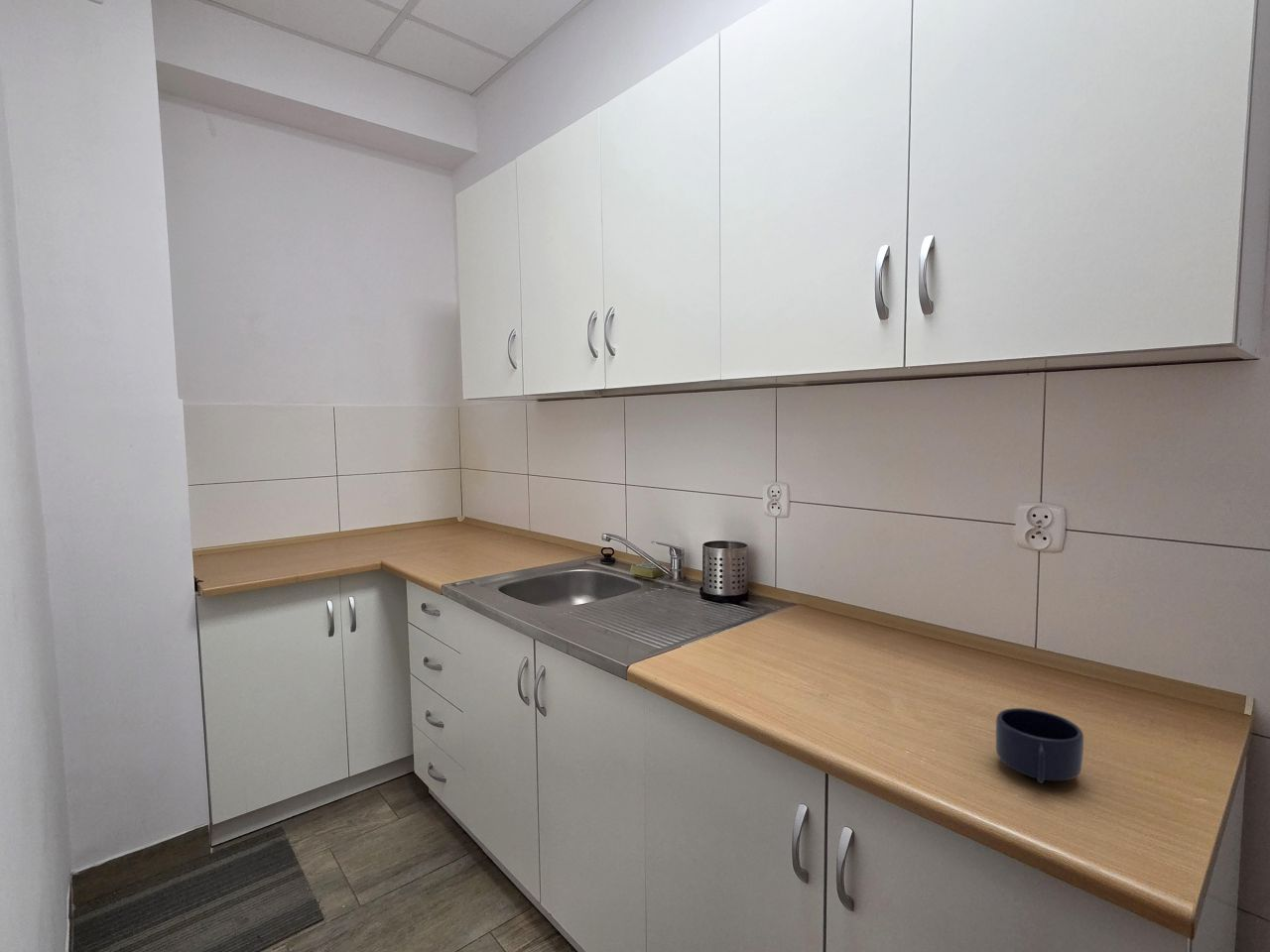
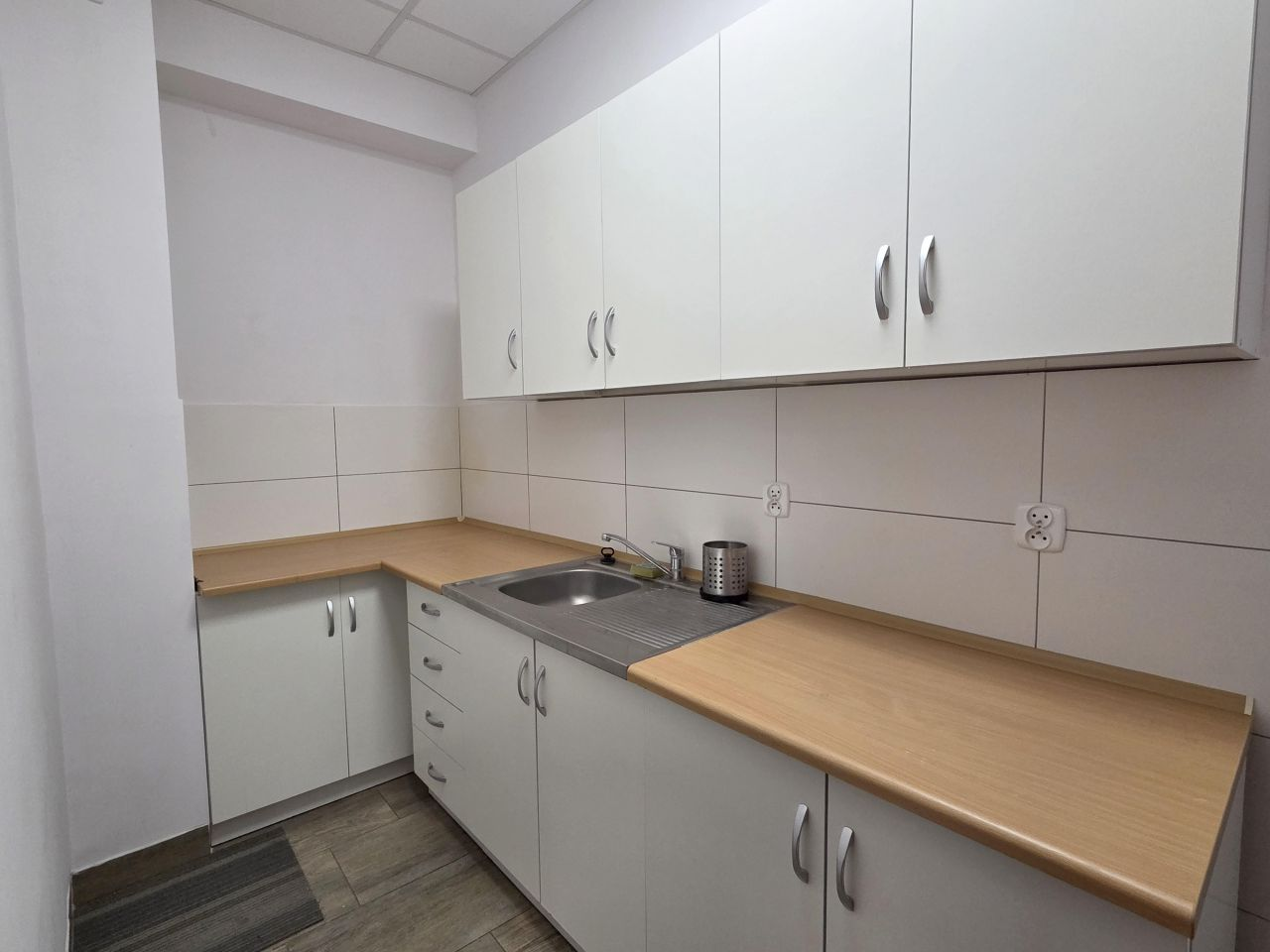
- mug (1038, 751)
